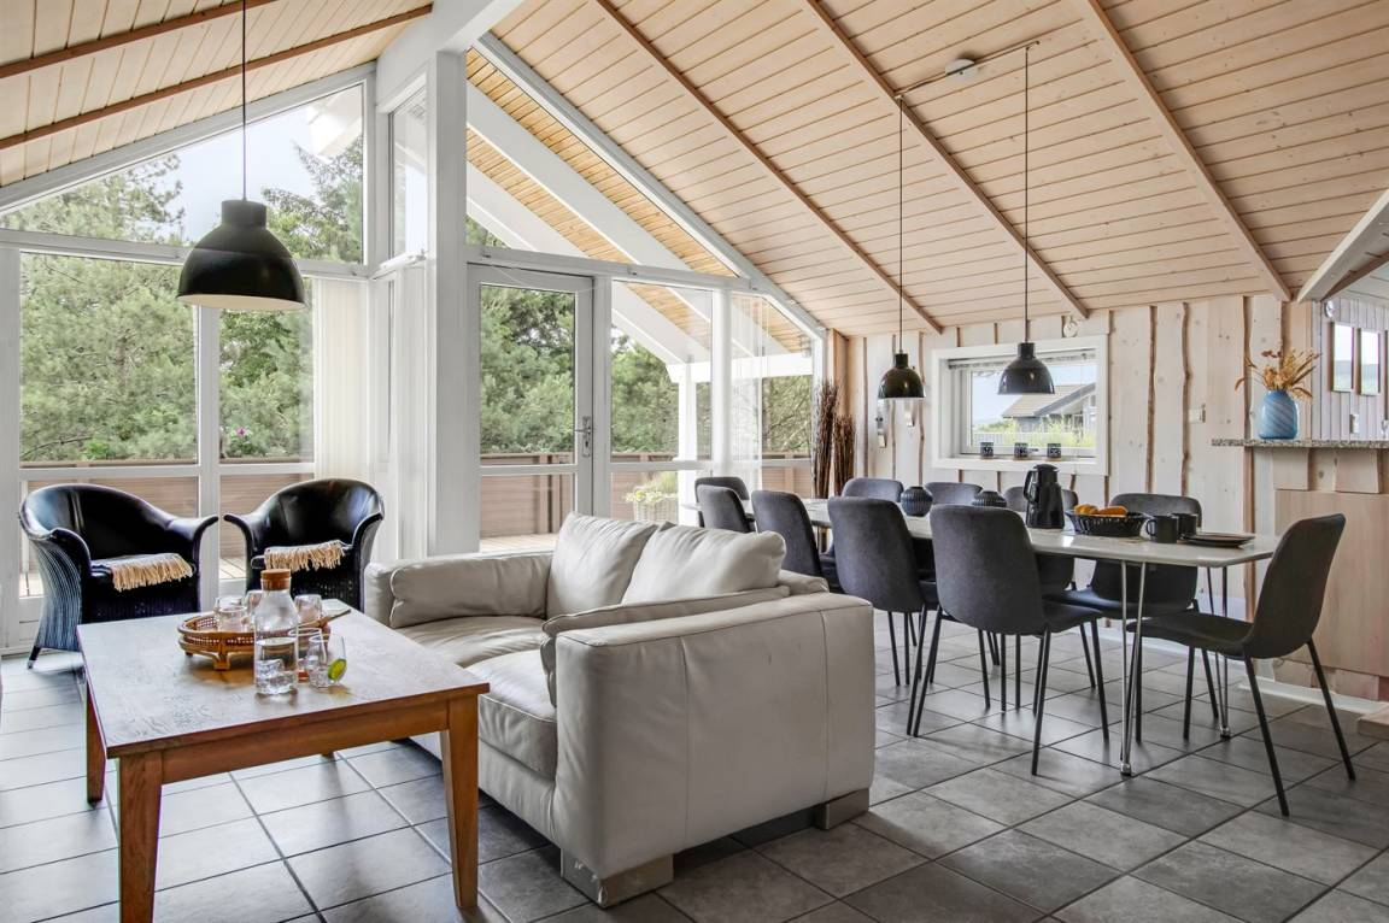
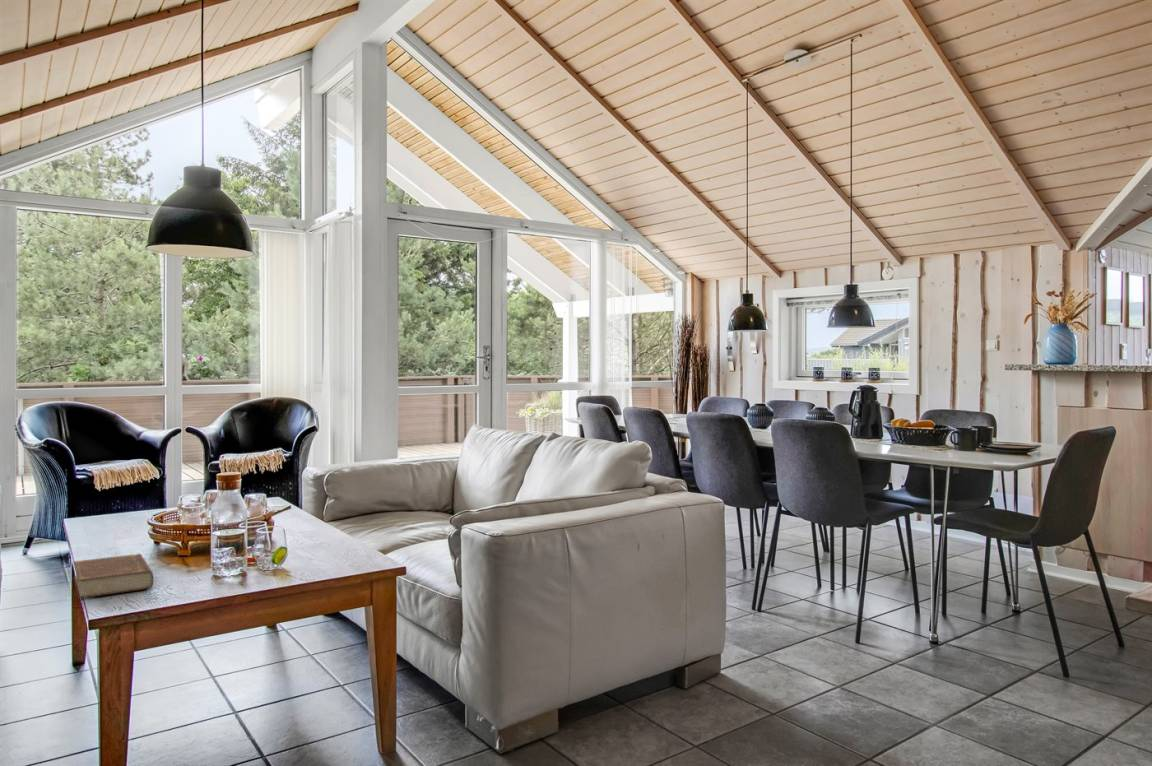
+ book (112, 574)
